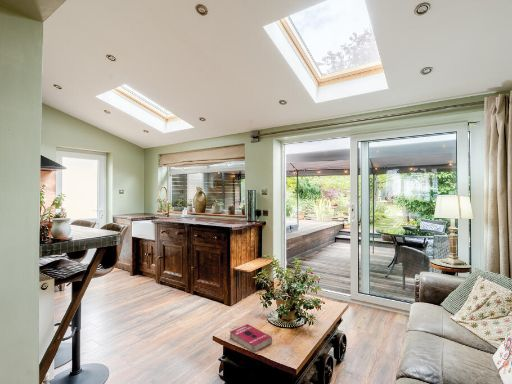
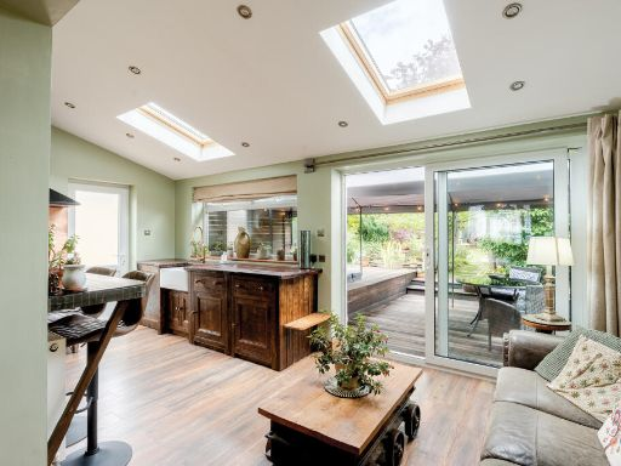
- book (250, 337)
